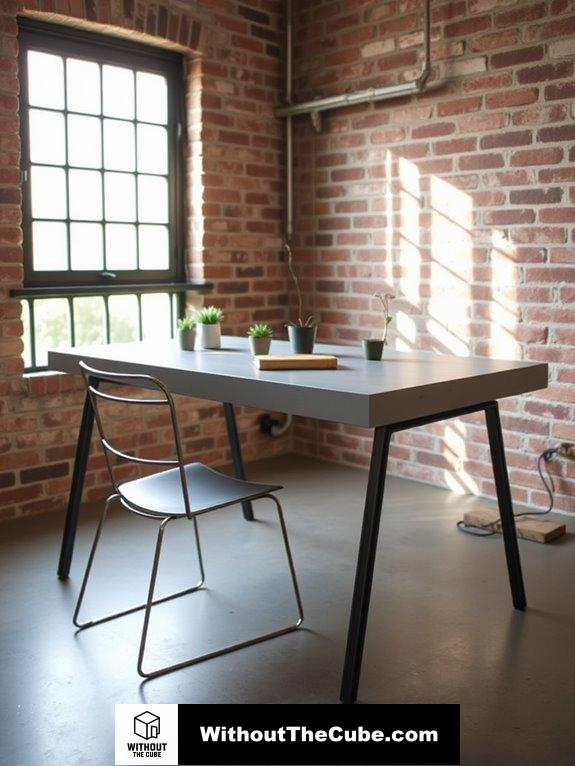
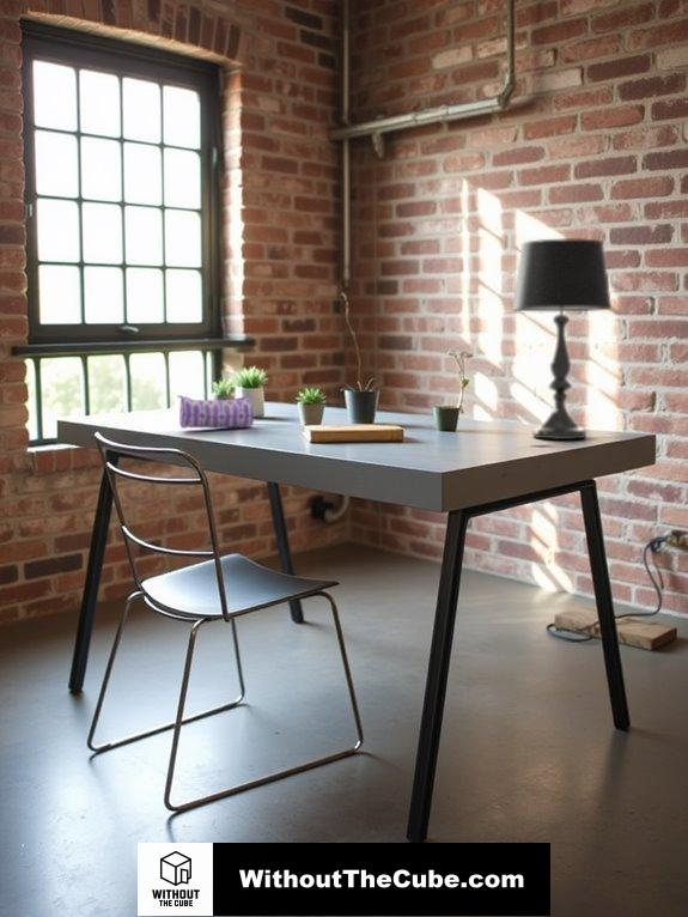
+ pencil case (217, 412)
+ table lamp (560, 340)
